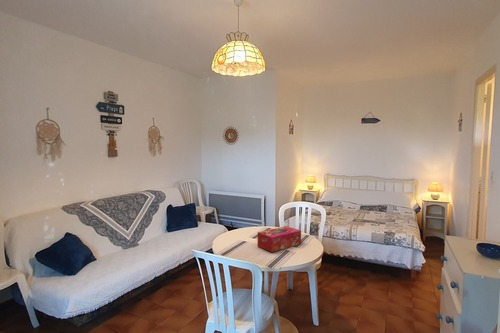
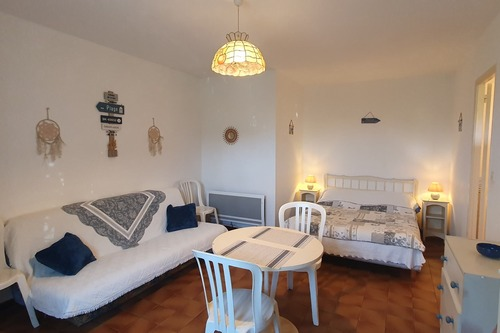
- tissue box (279, 238)
